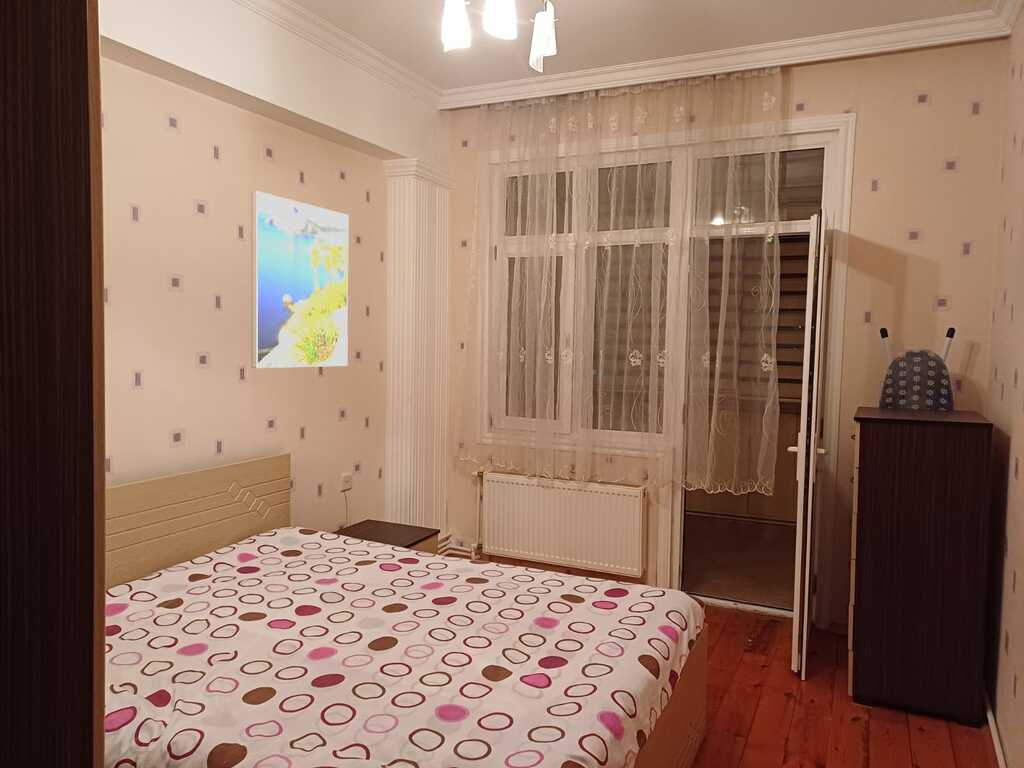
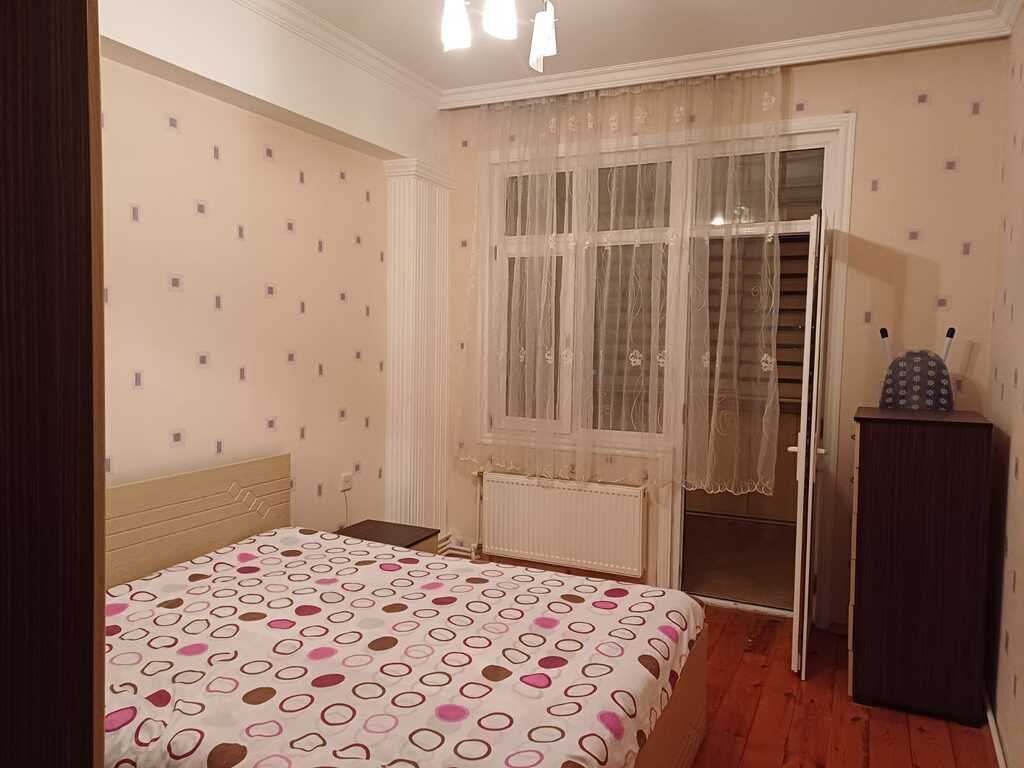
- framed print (303, 285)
